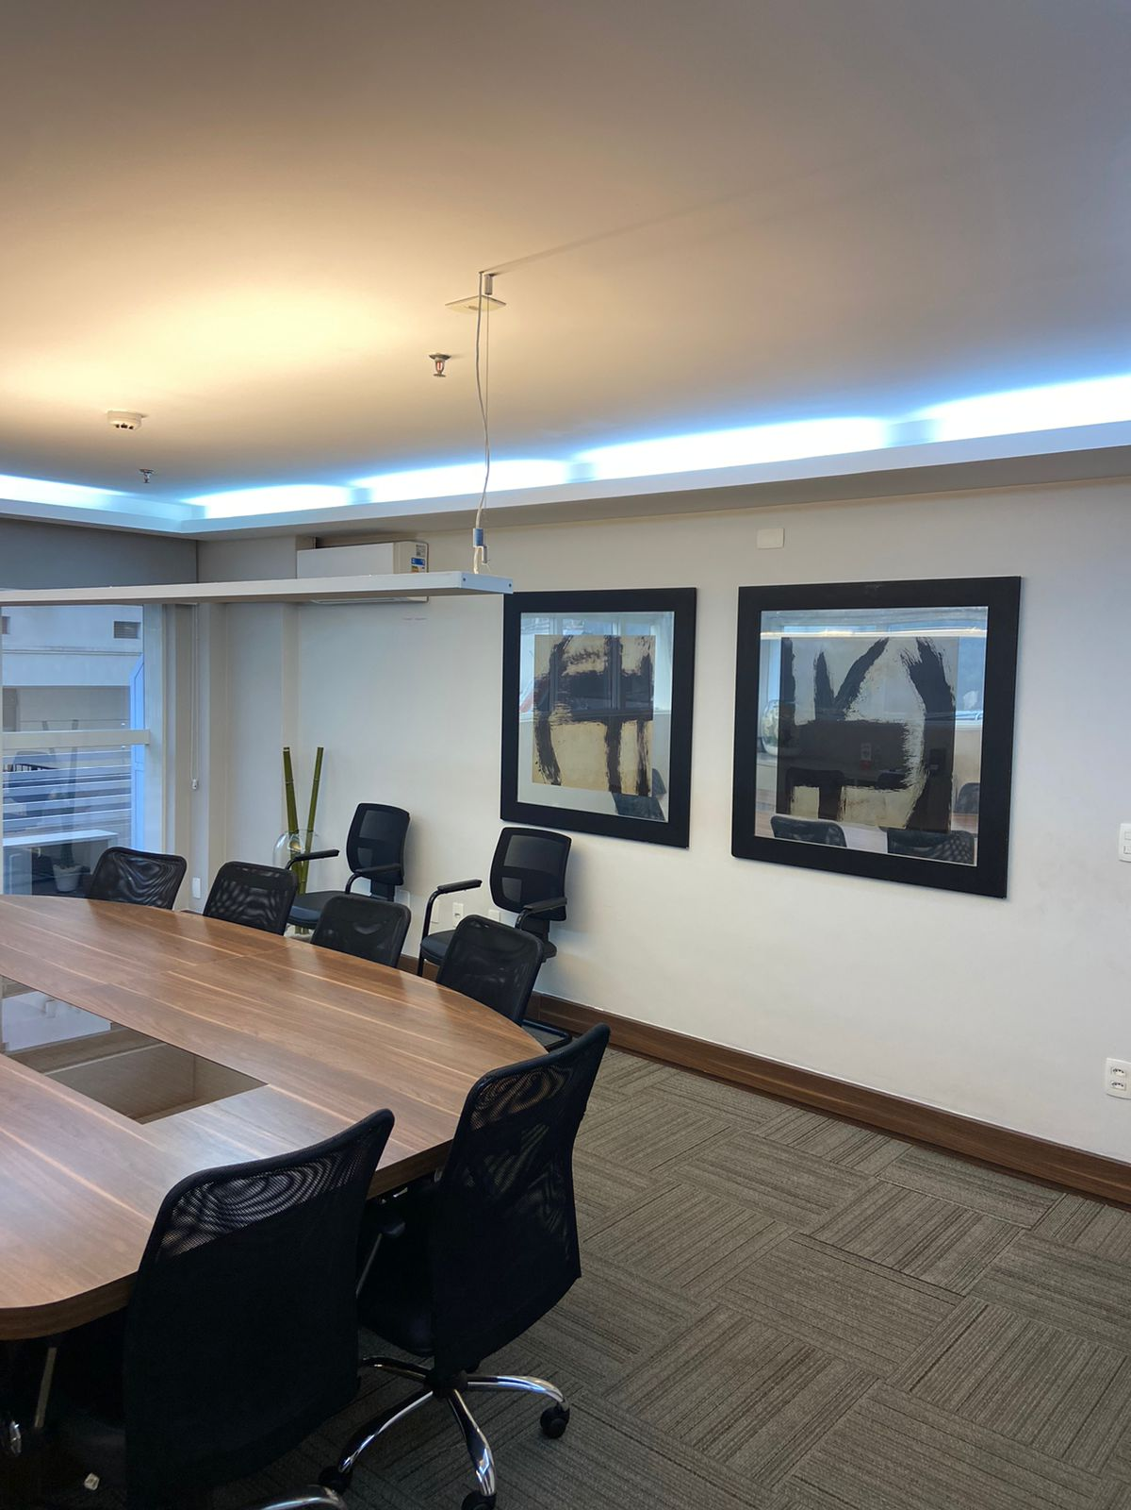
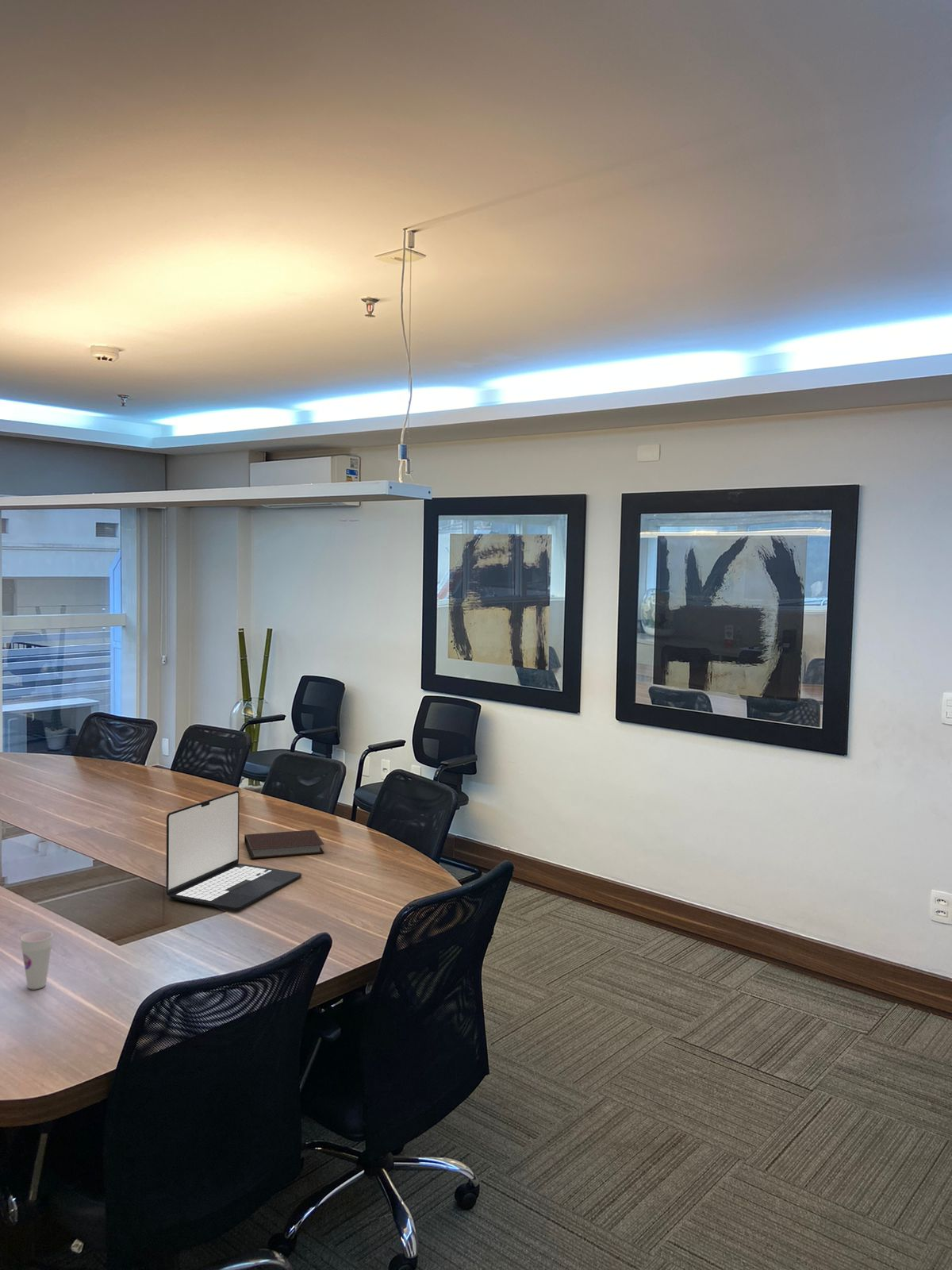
+ laptop (237, 846)
+ notebook (283, 843)
+ cup (36, 960)
